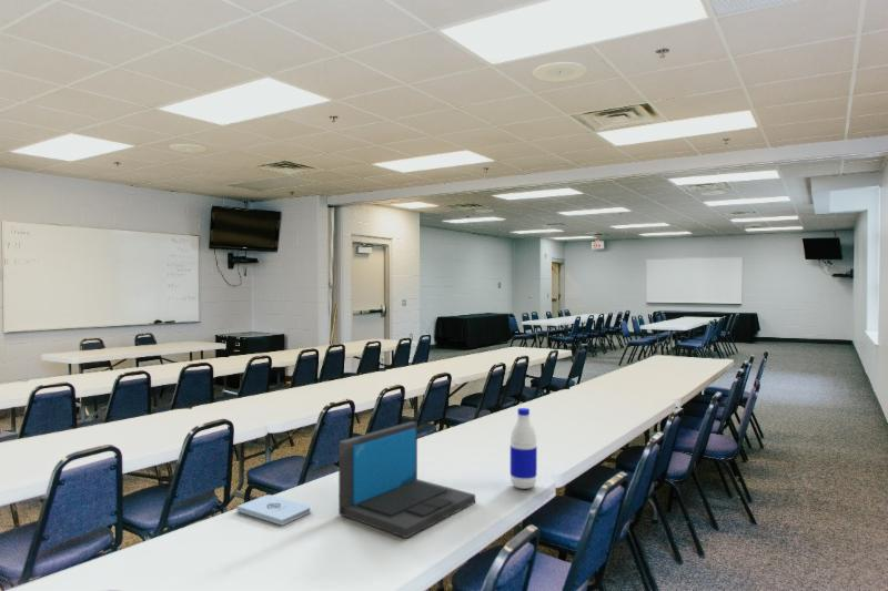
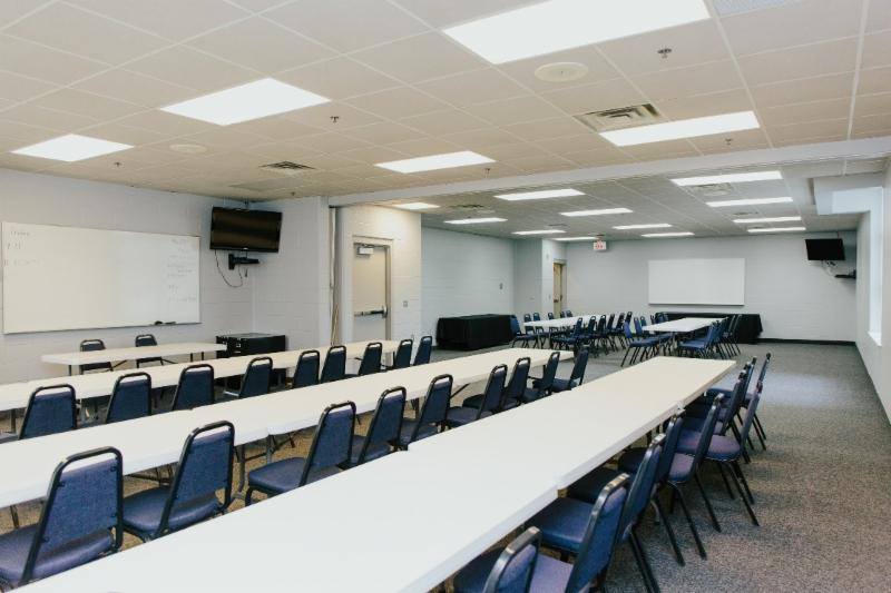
- notepad (274, 509)
- water bottle (523, 447)
- laptop (408, 472)
